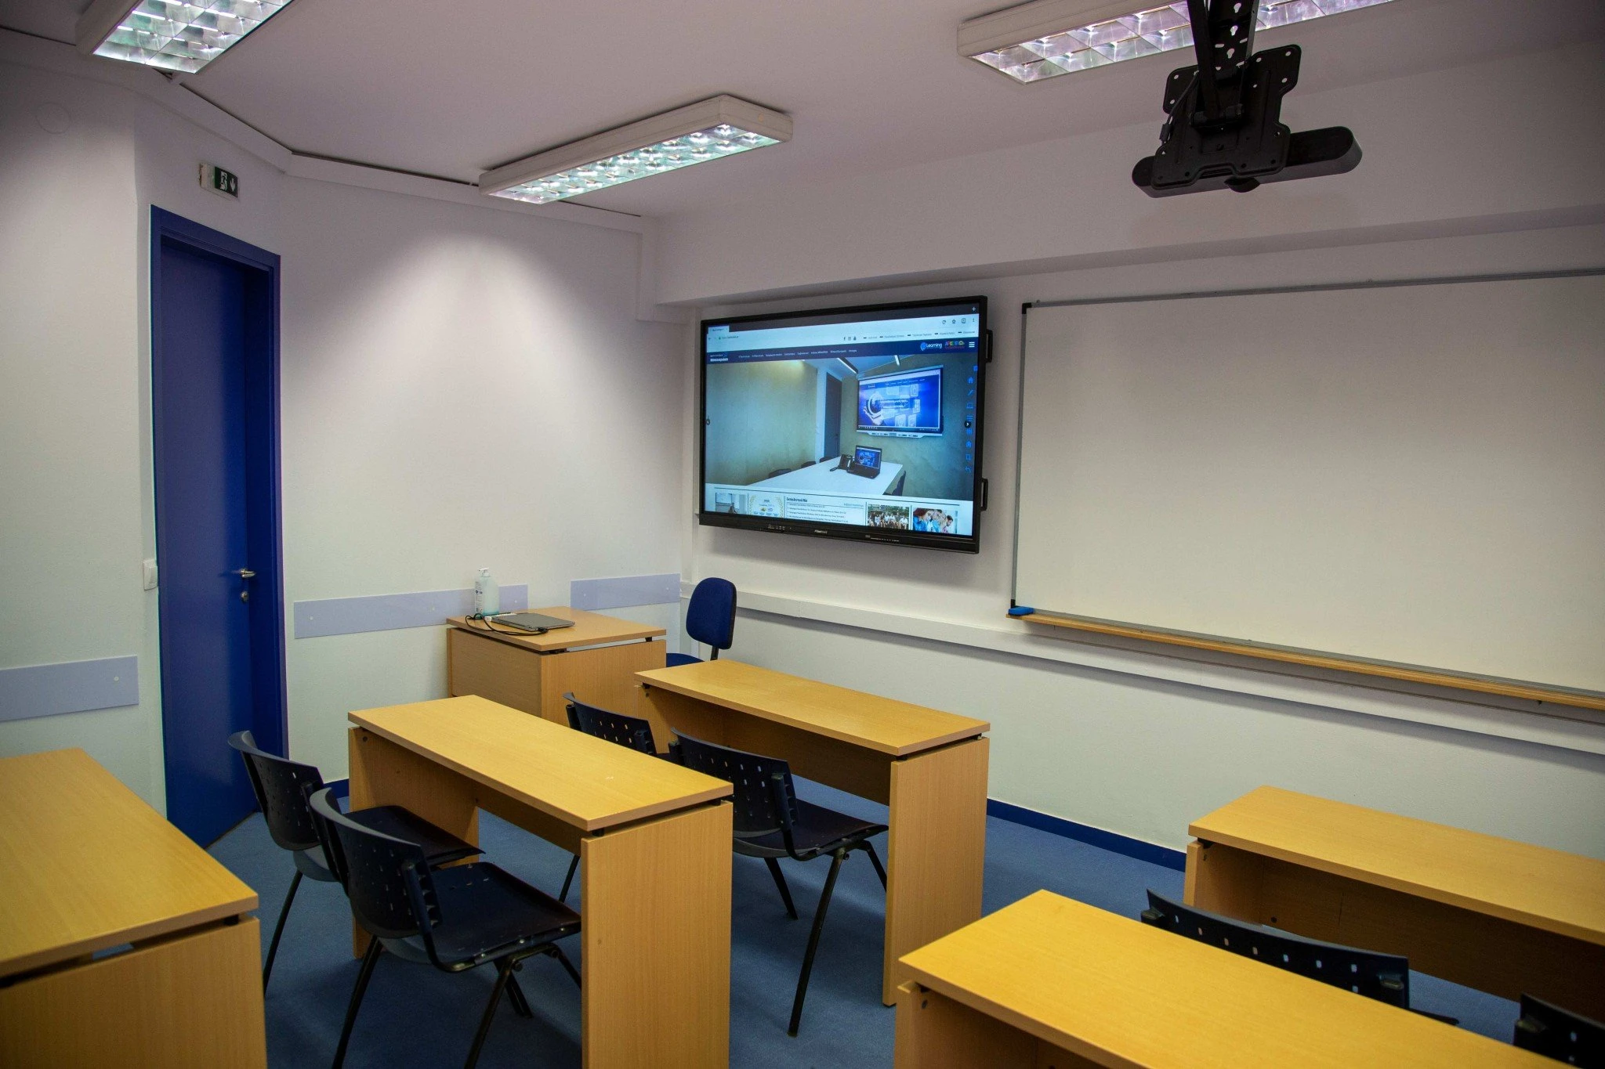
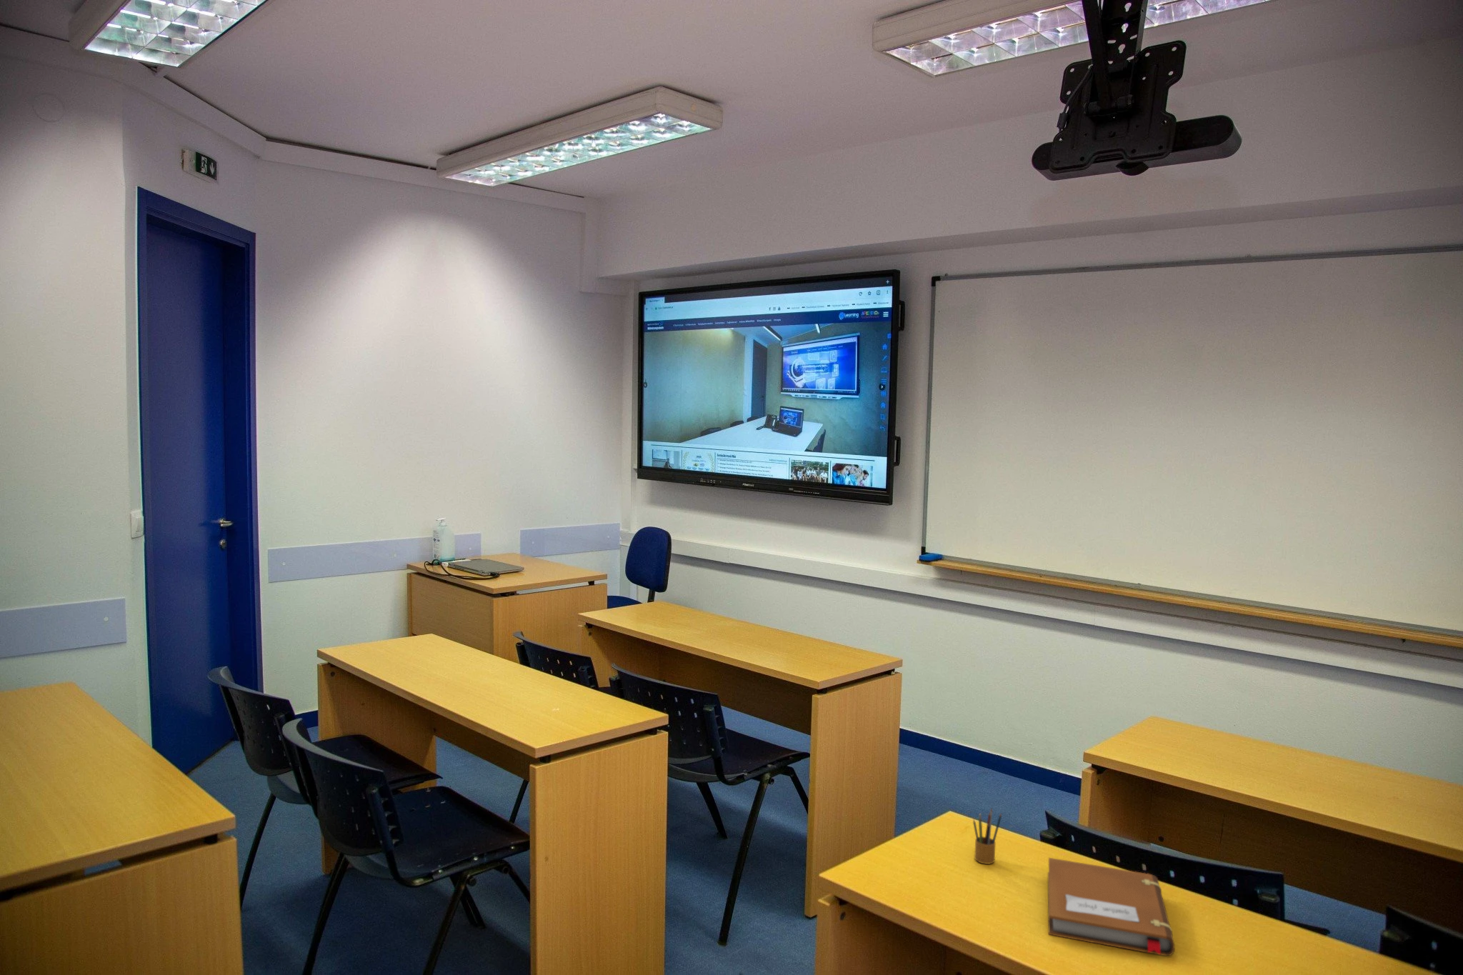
+ notebook (1106, 905)
+ pencil box (985, 837)
